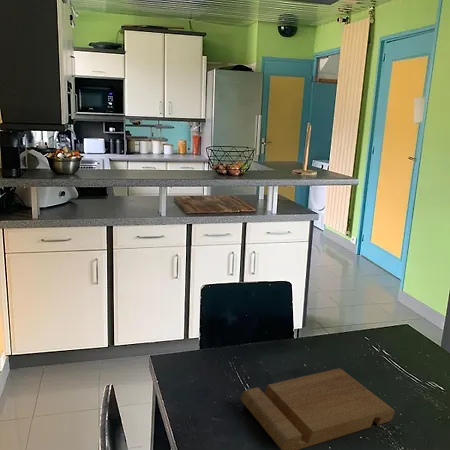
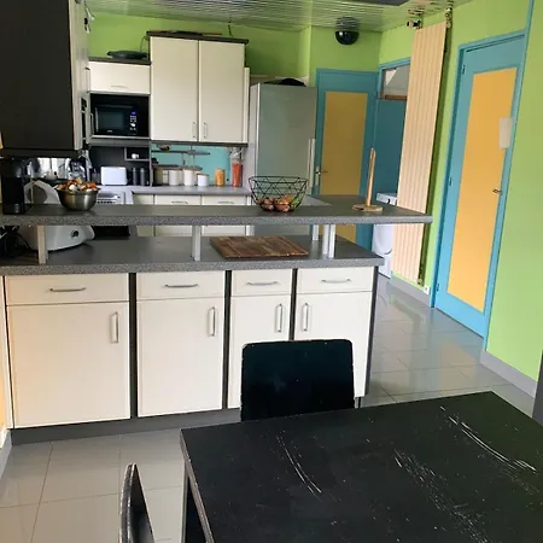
- cutting board (316, 405)
